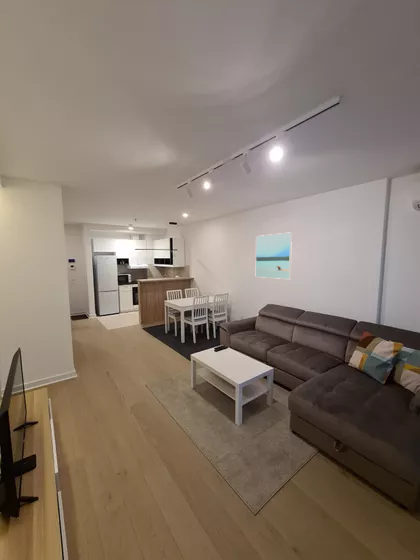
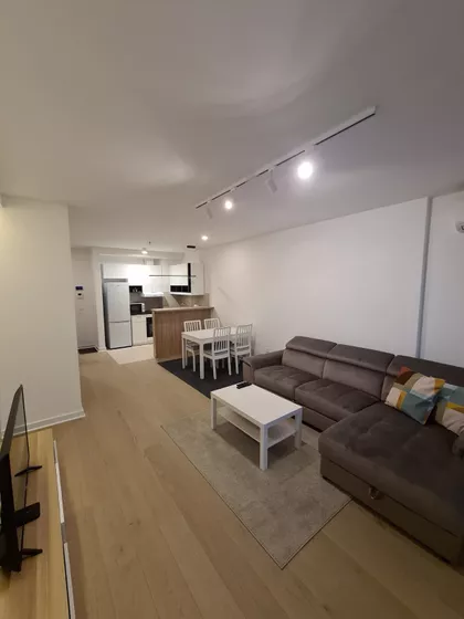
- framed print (272, 256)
